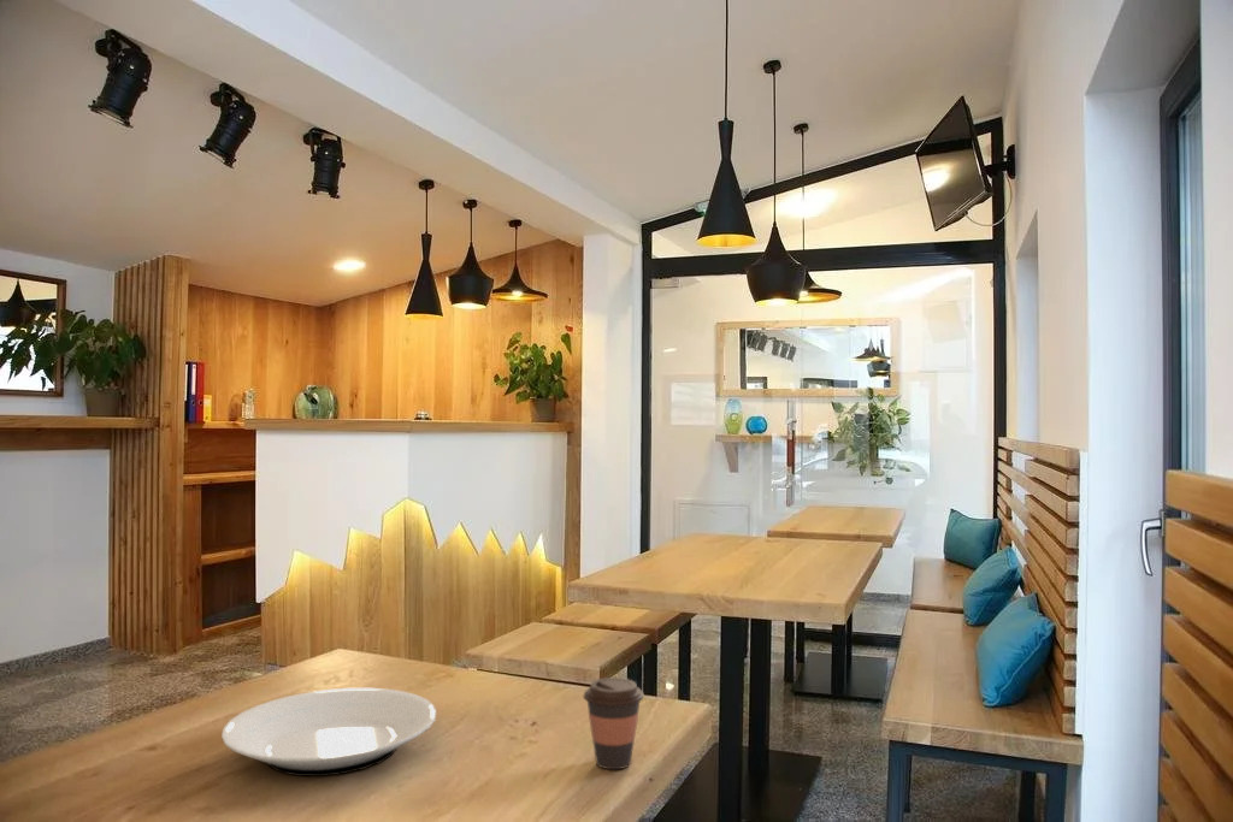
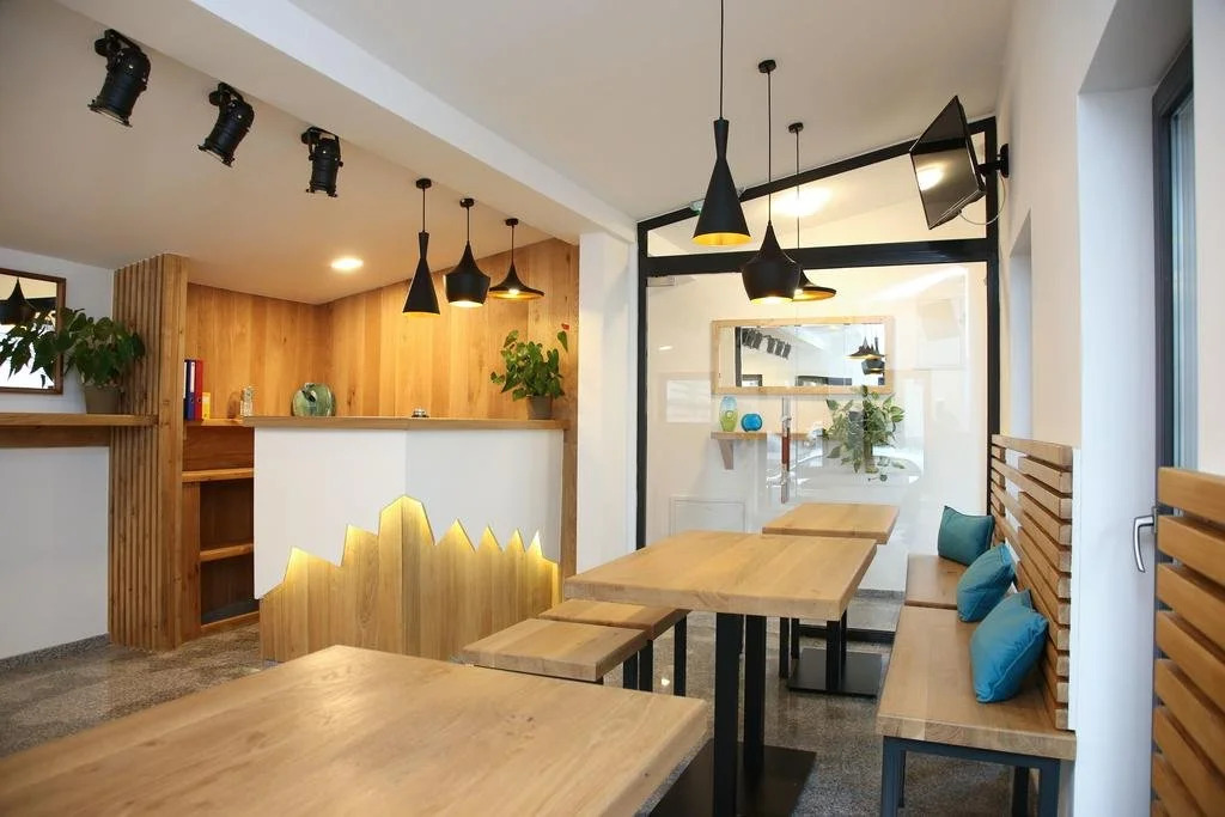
- coffee cup (613, 723)
- plate (332, 734)
